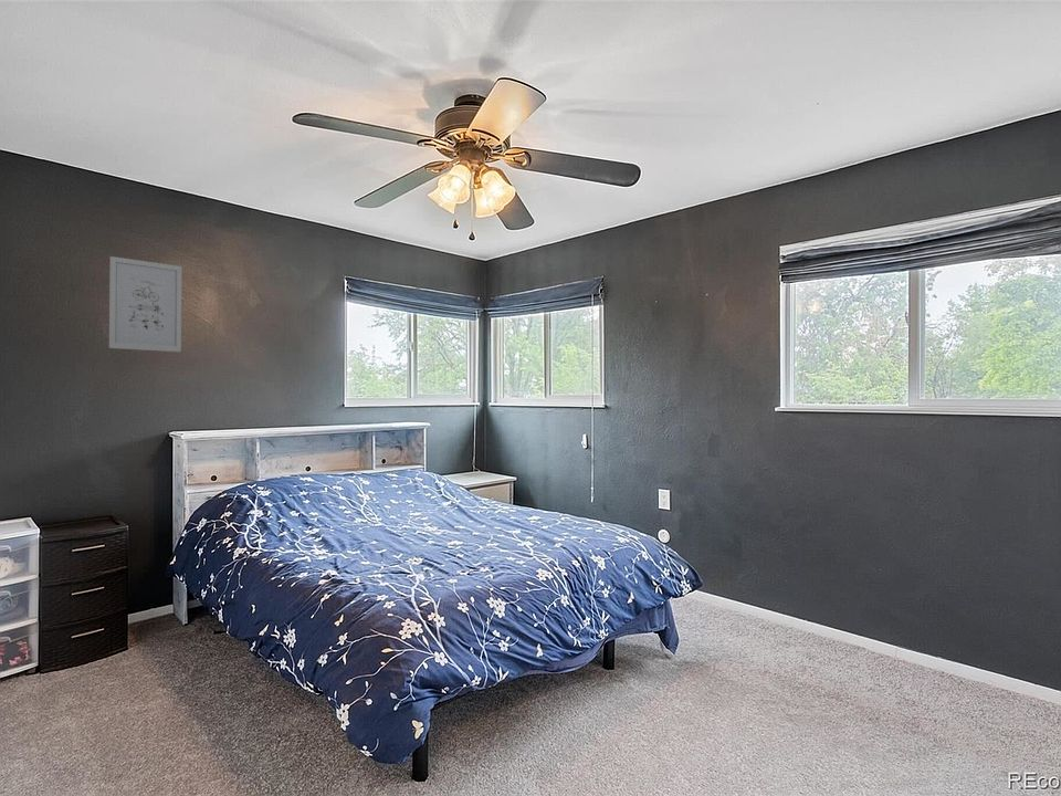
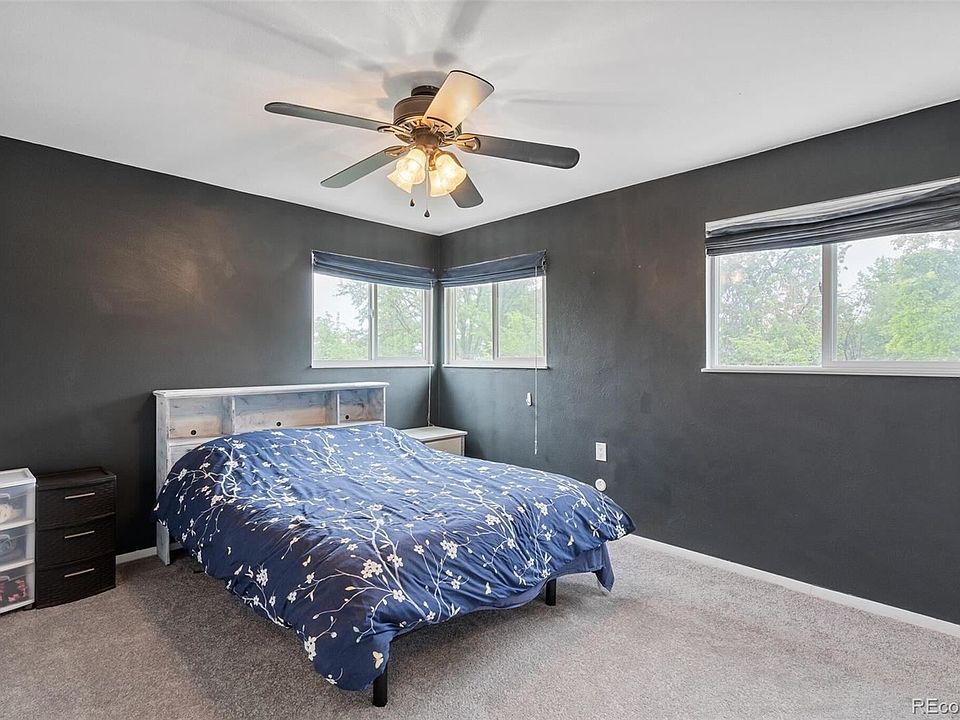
- wall art (146, 305)
